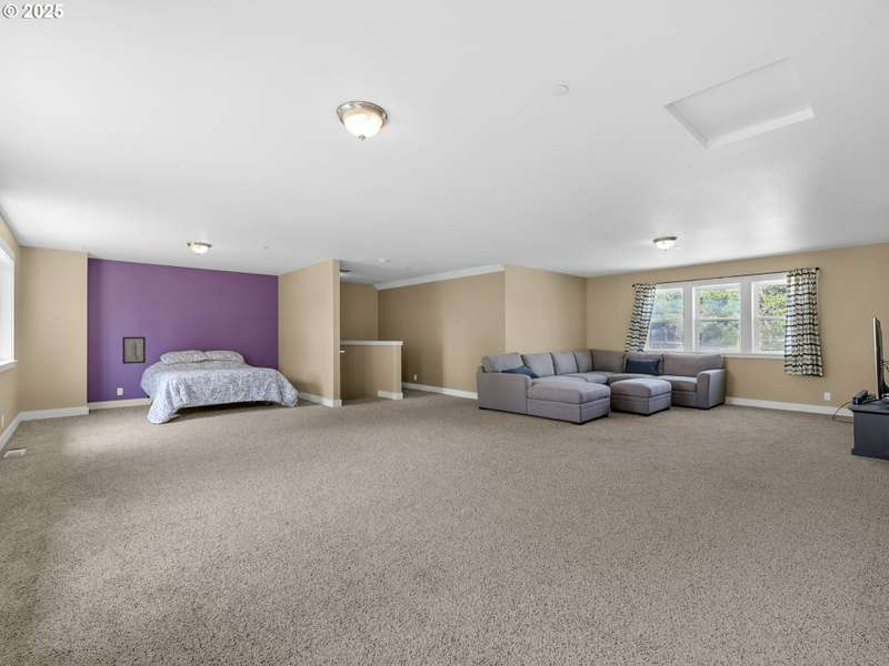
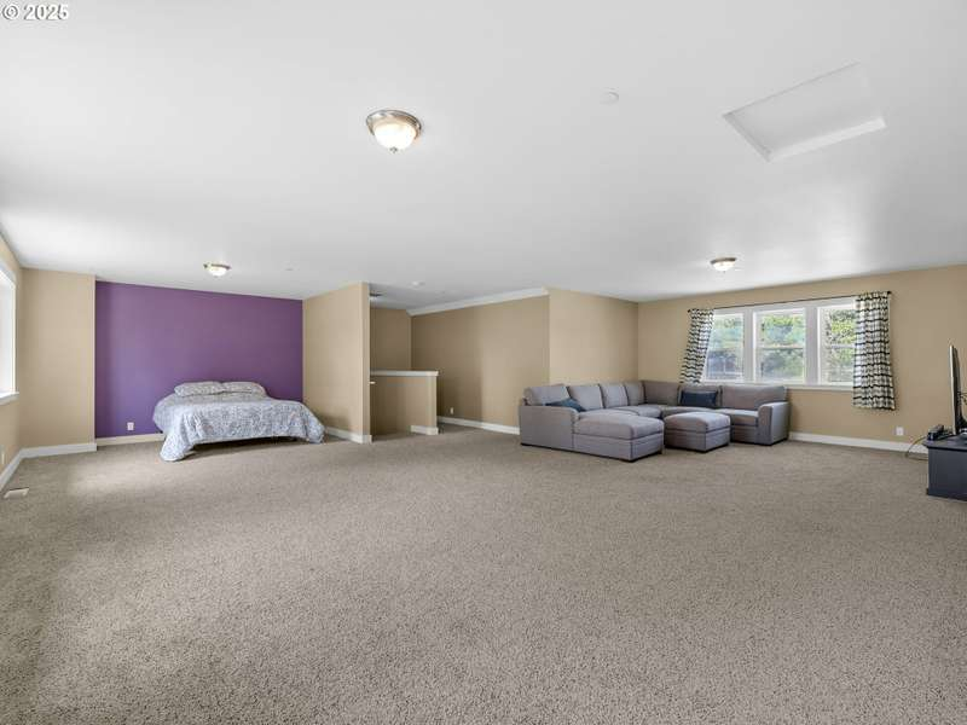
- wall art (133, 350)
